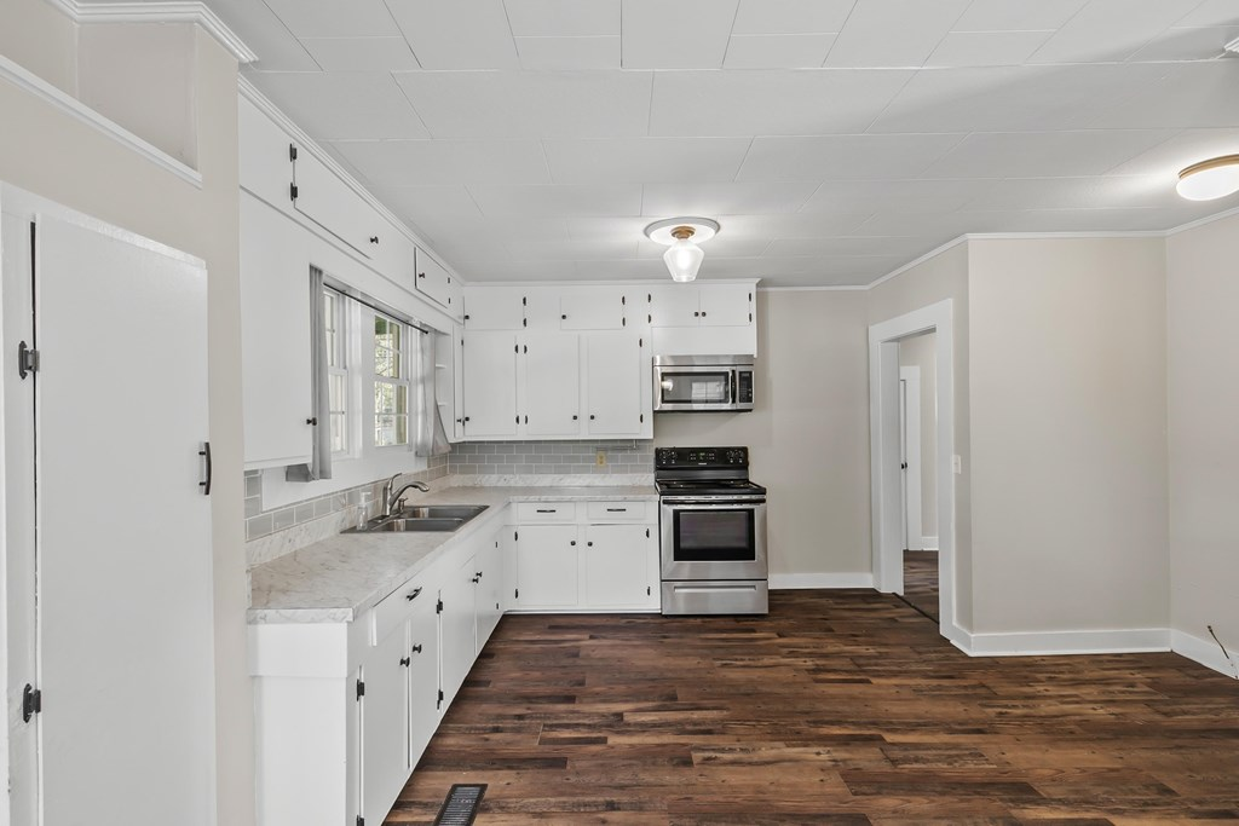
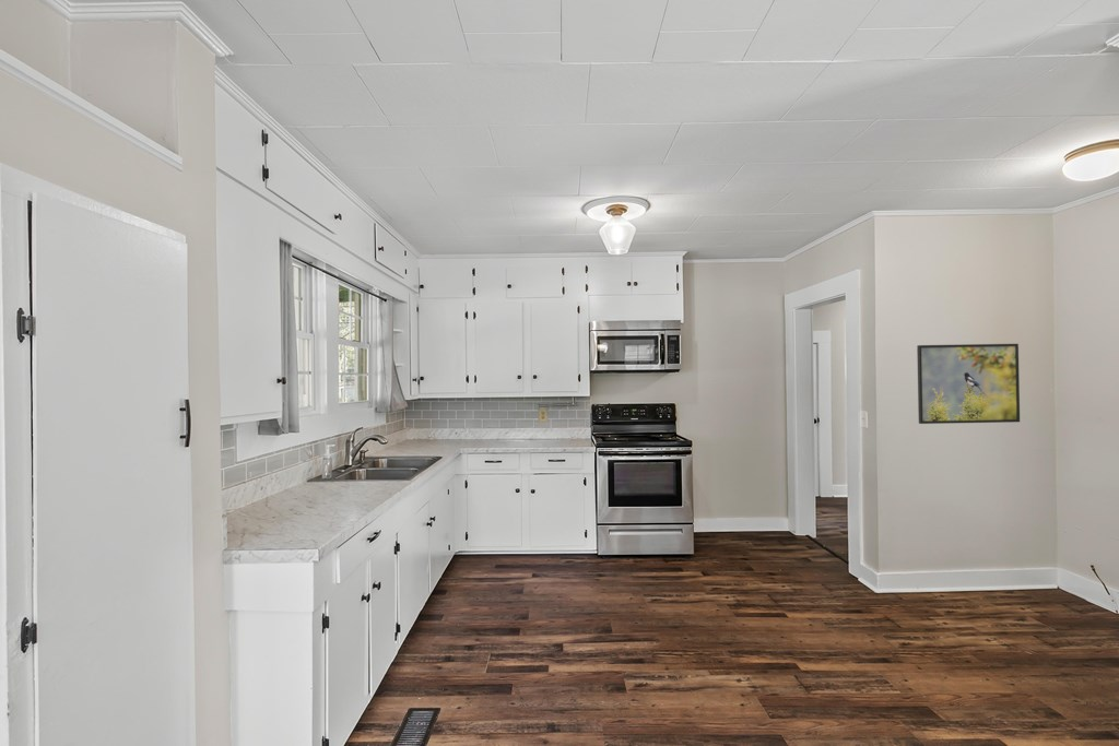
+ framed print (968, 383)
